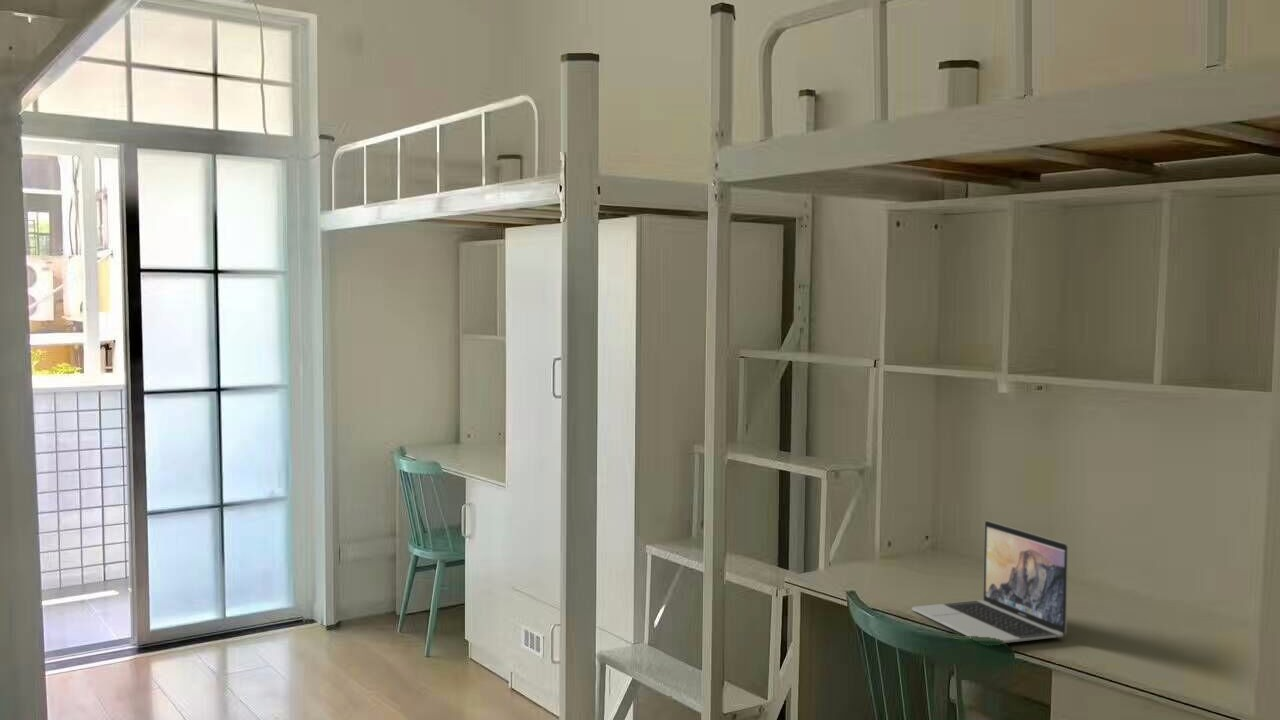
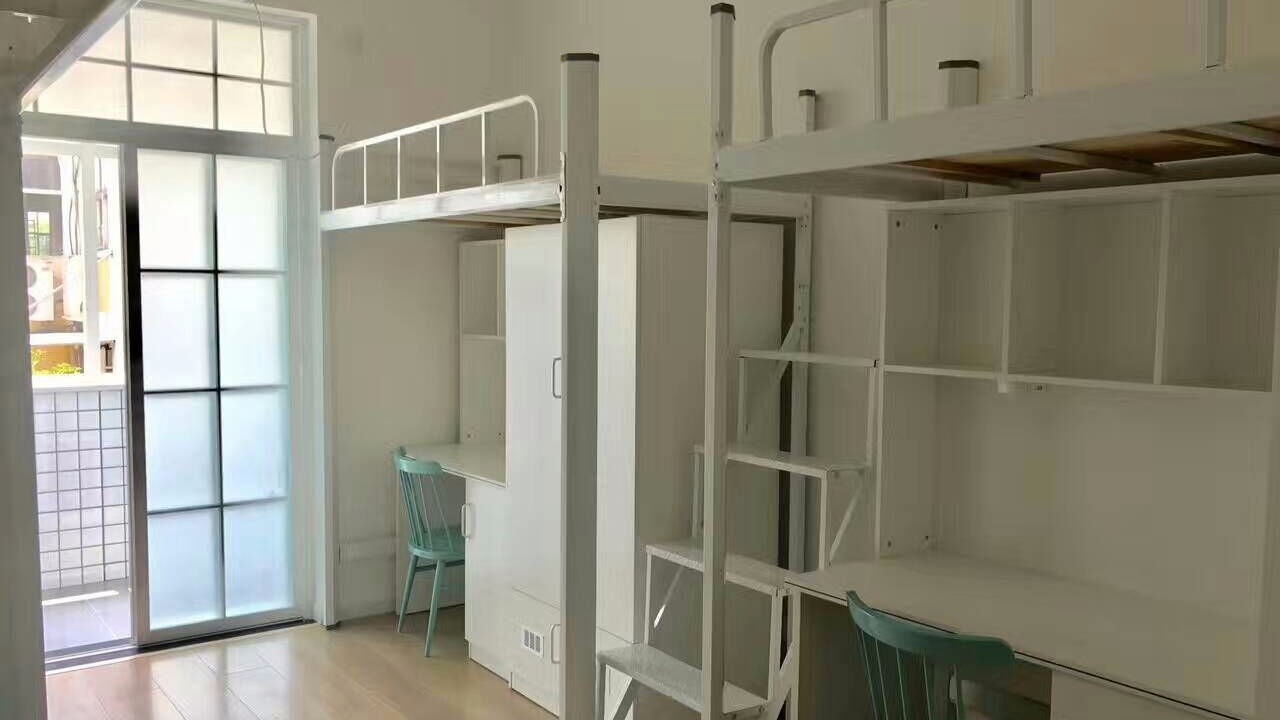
- laptop (986, 579)
